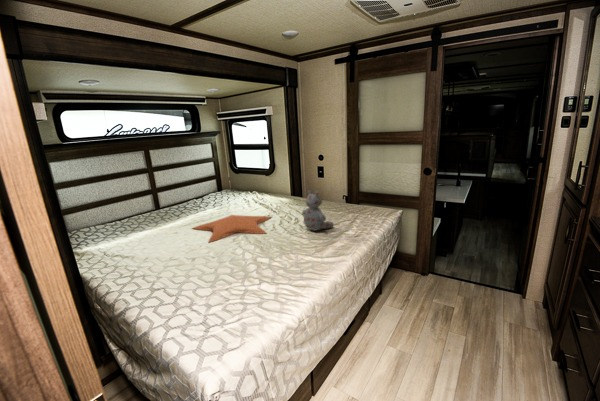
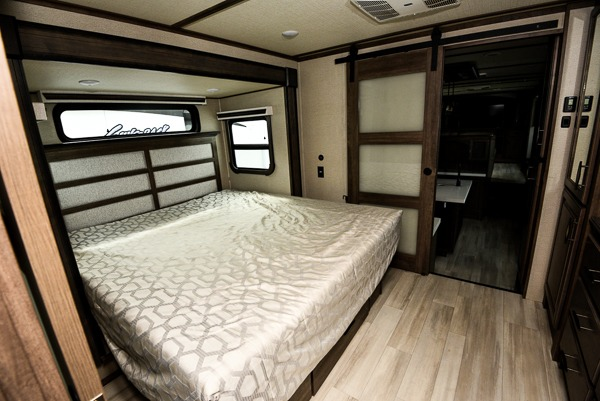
- cushion (238, 220)
- stuffed bear (317, 209)
